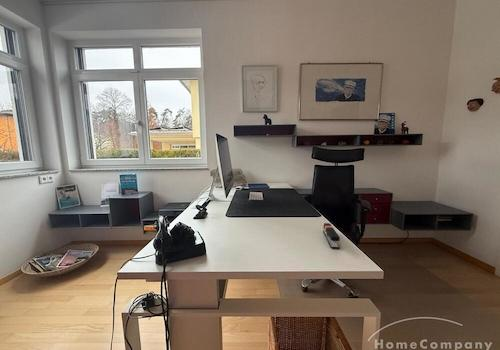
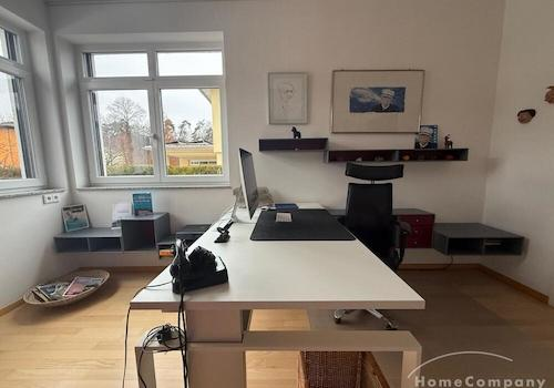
- stapler (330, 233)
